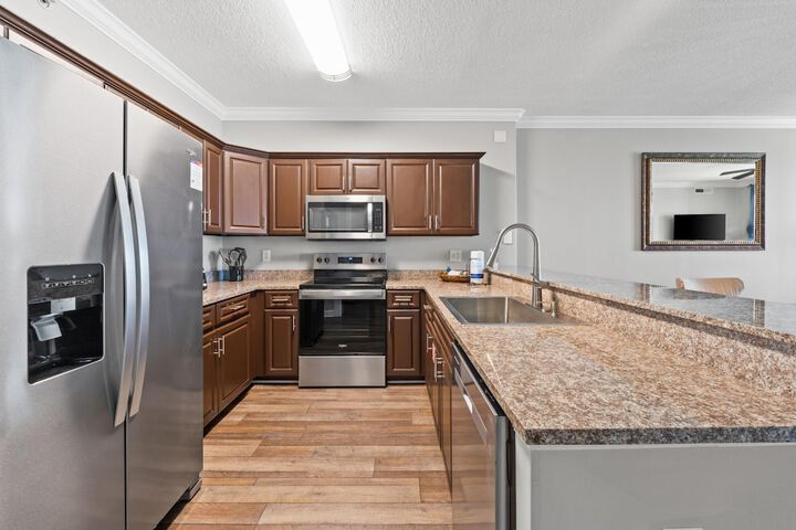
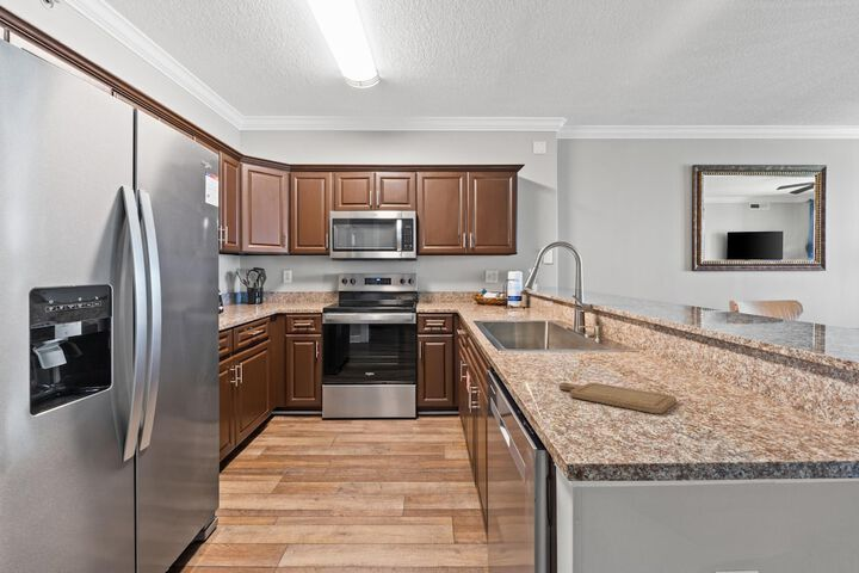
+ chopping board (610, 394)
